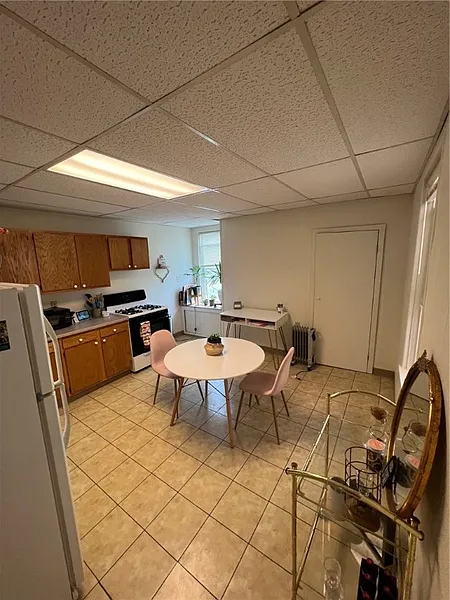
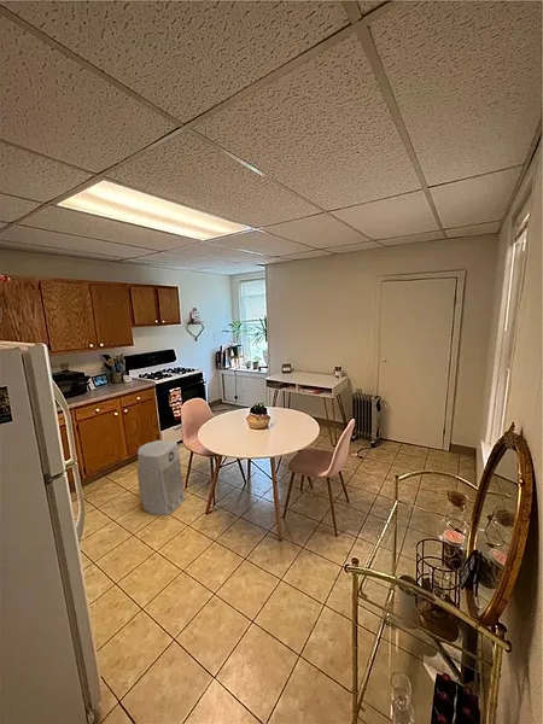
+ air purifier (159, 475)
